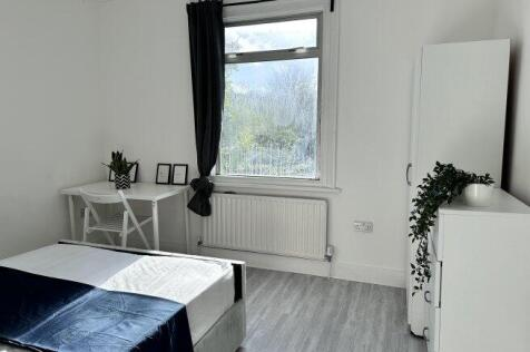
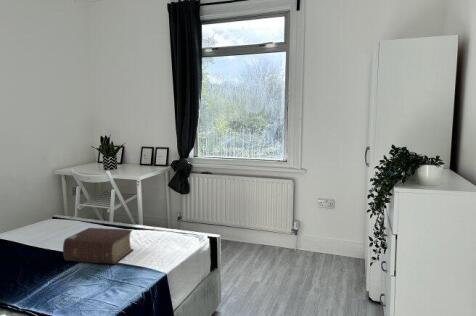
+ bible (100, 245)
